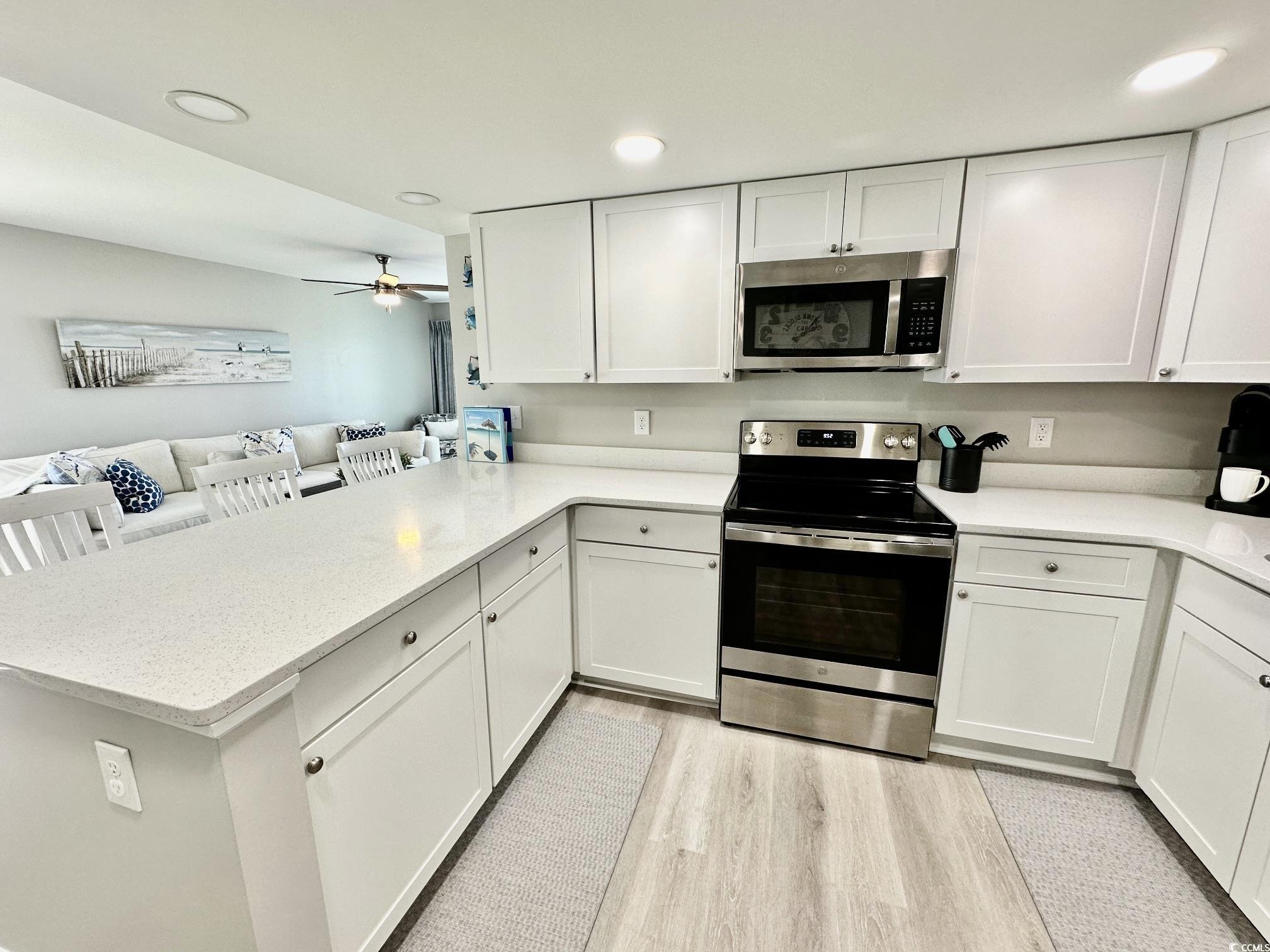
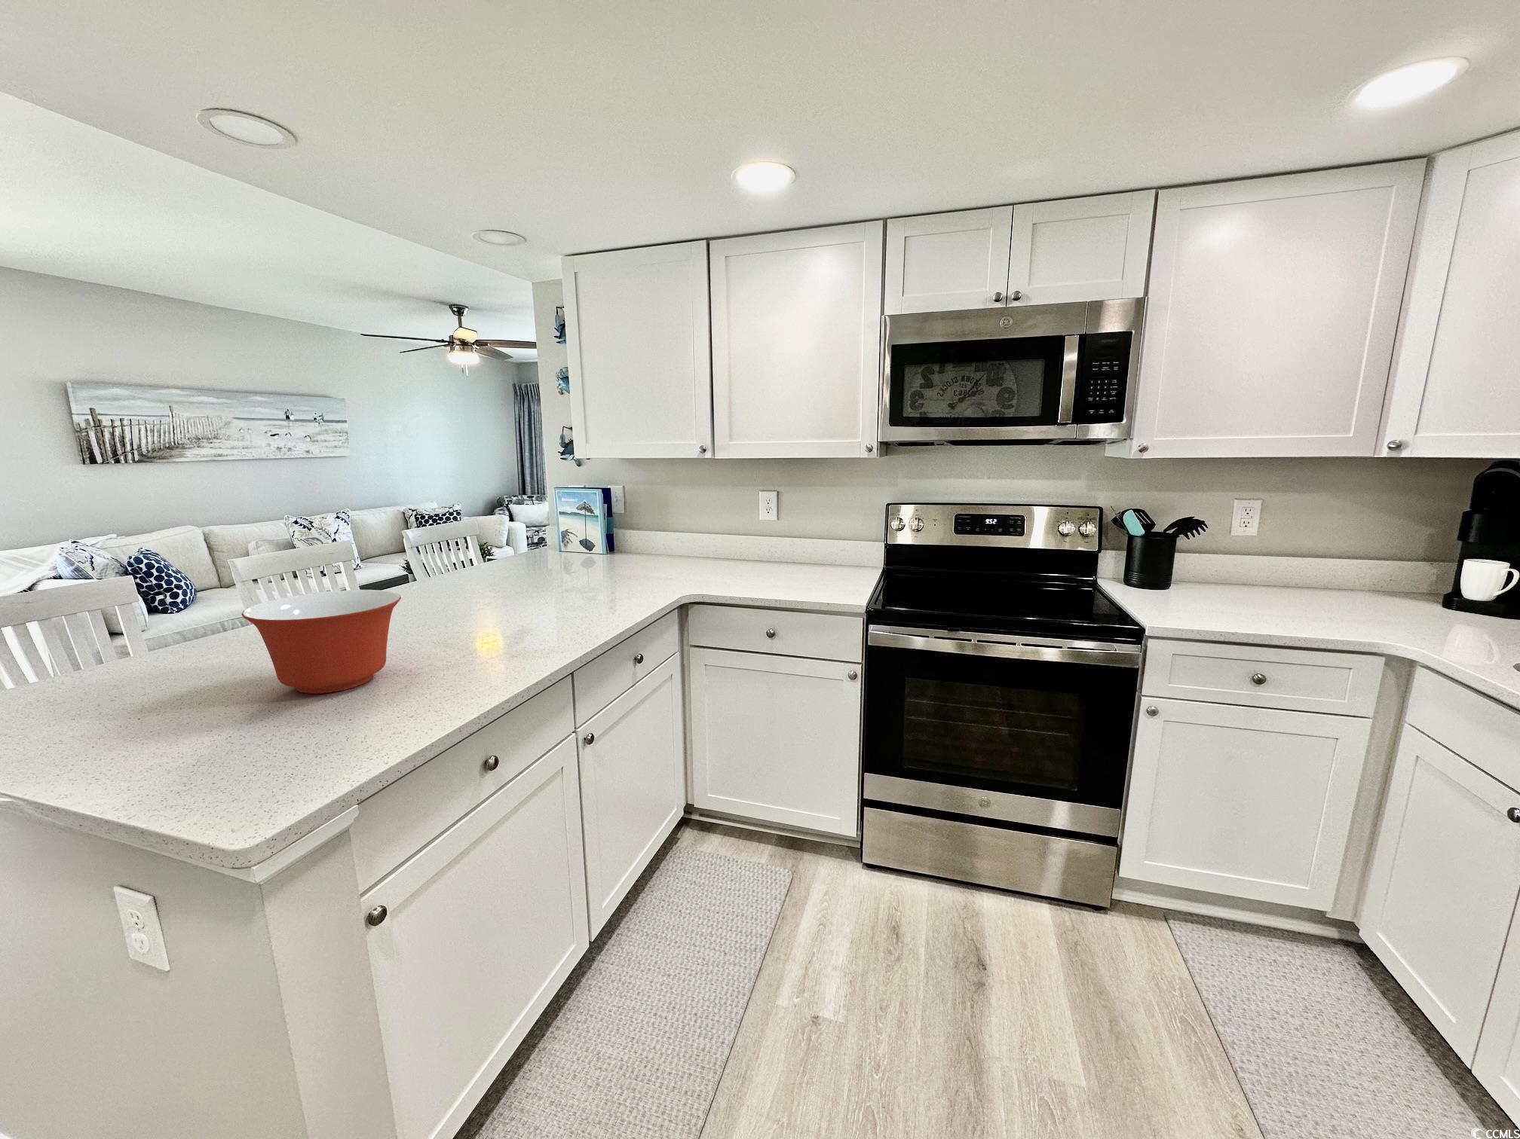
+ mixing bowl (330, 642)
